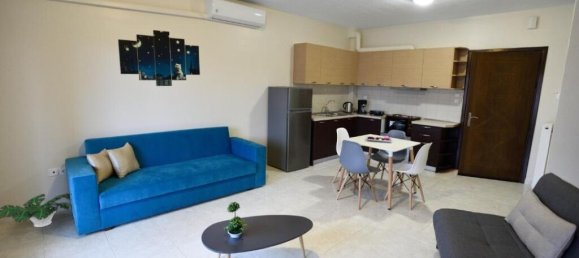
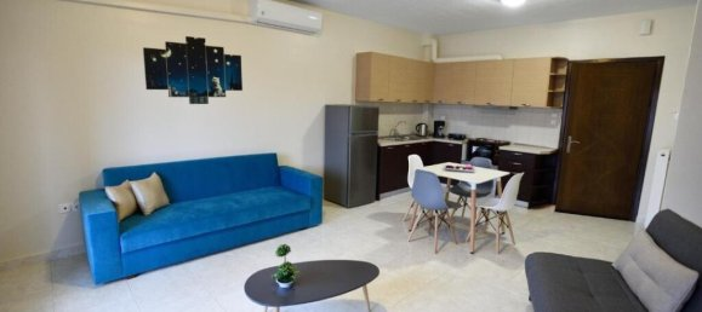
- potted plant (36, 214)
